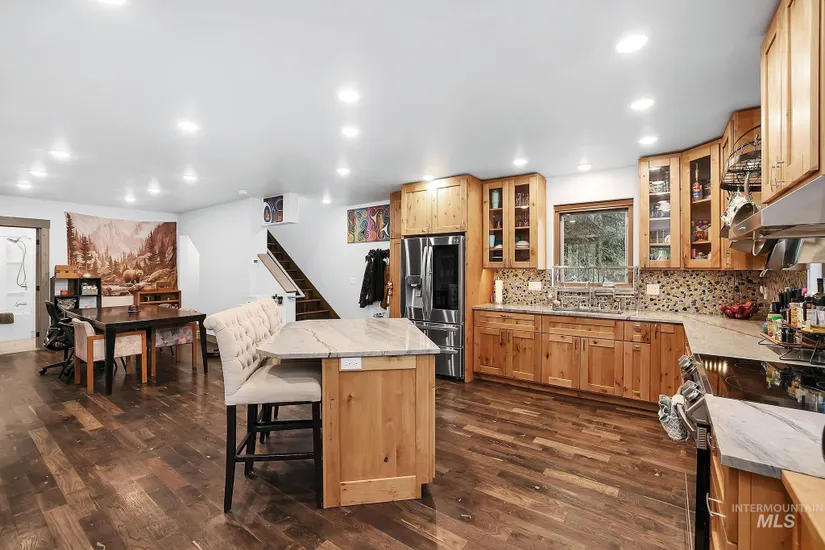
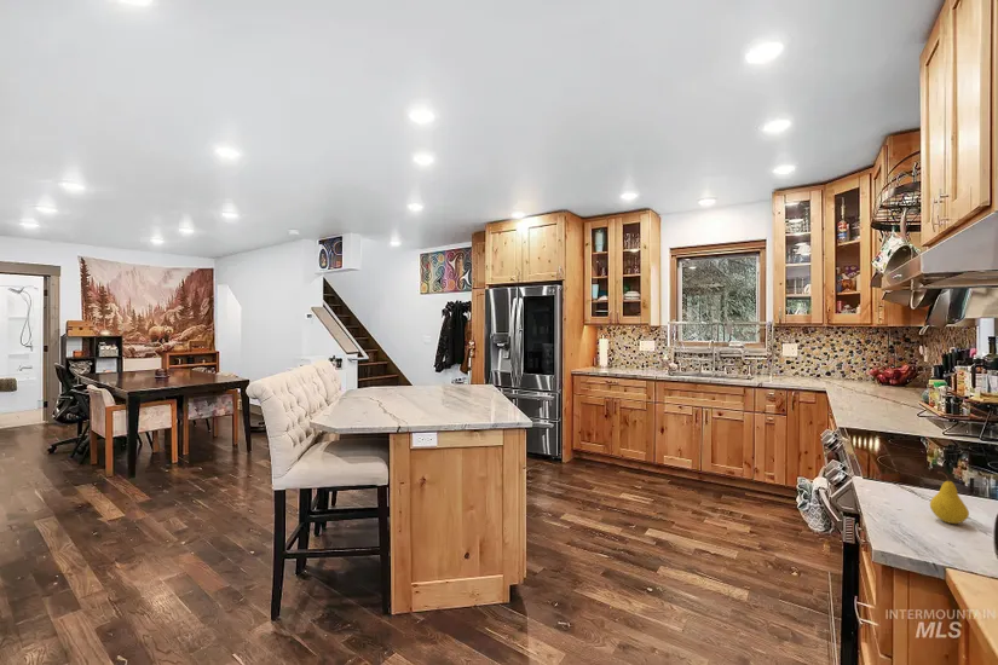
+ fruit (948, 496)
